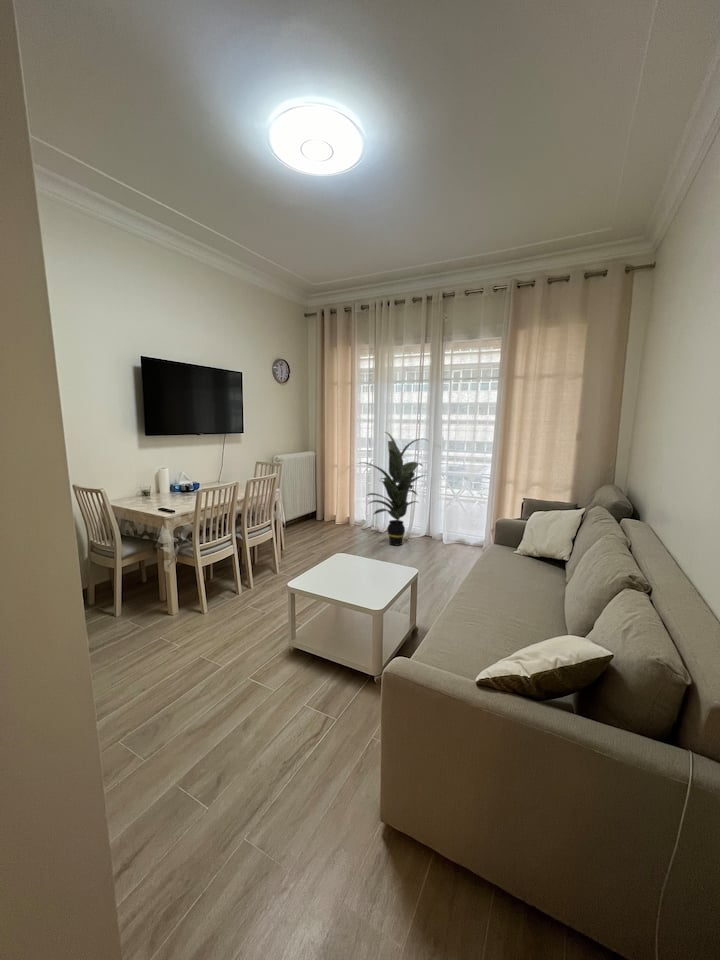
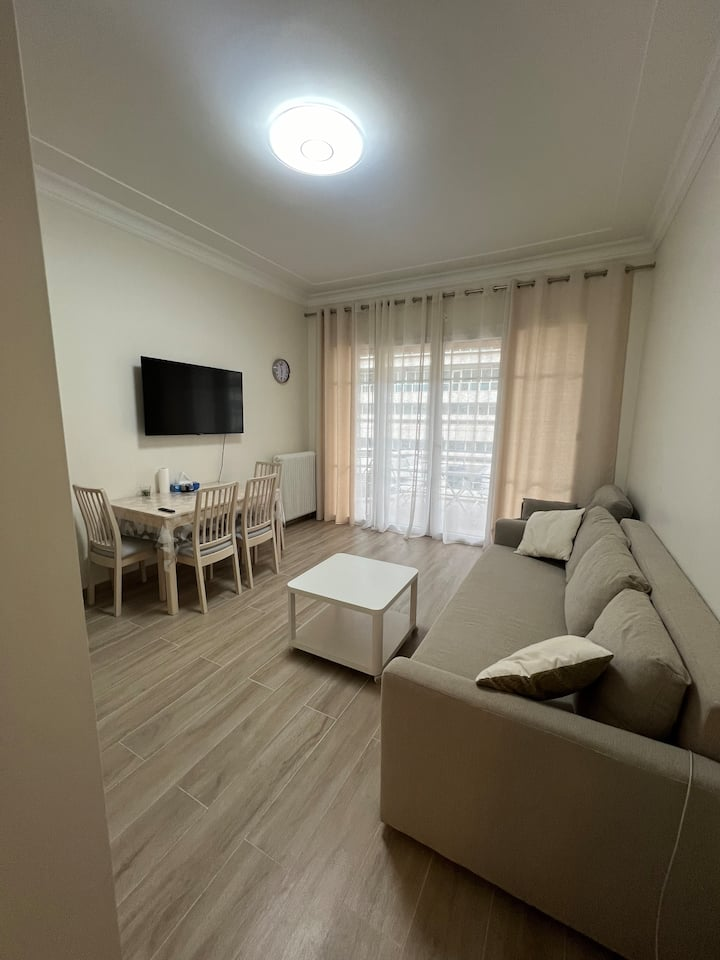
- indoor plant (394, 488)
